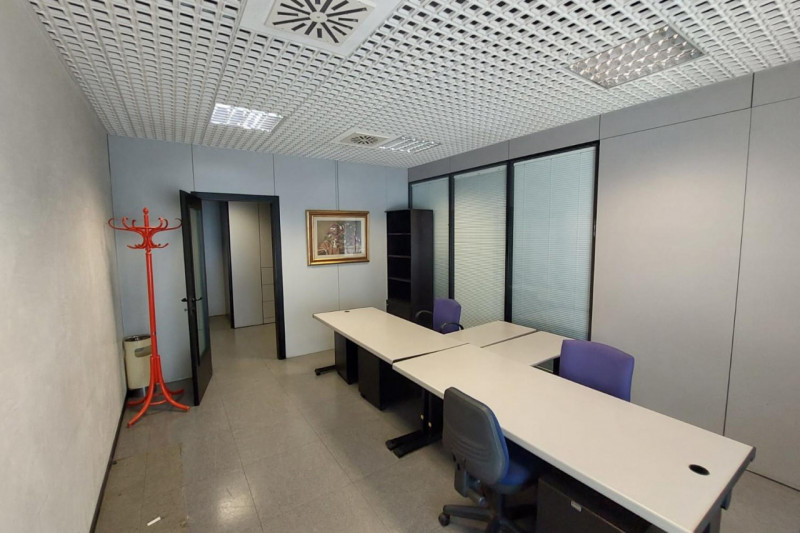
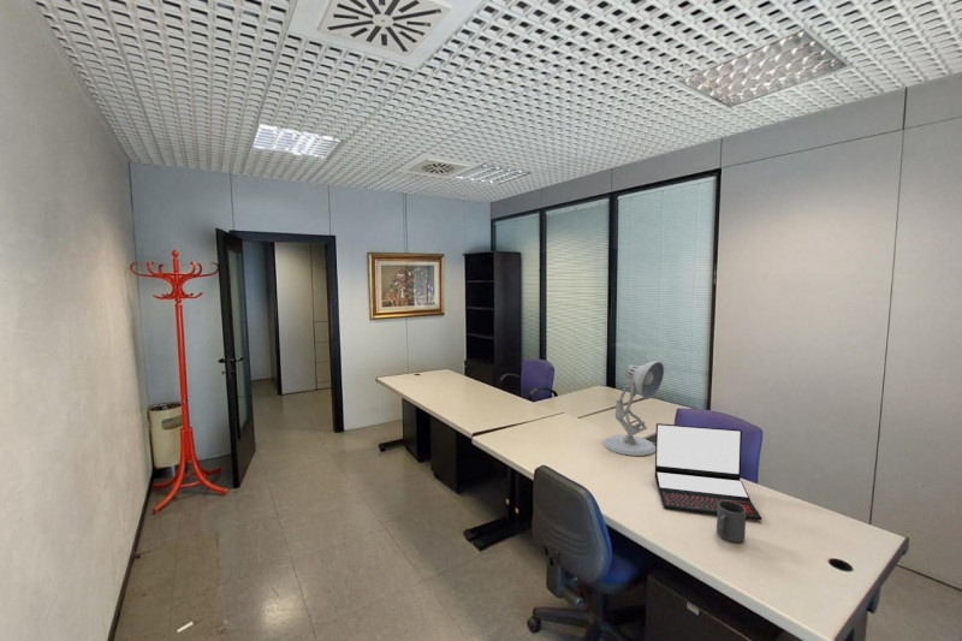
+ laptop (703, 468)
+ desk lamp (631, 402)
+ mug (729, 522)
